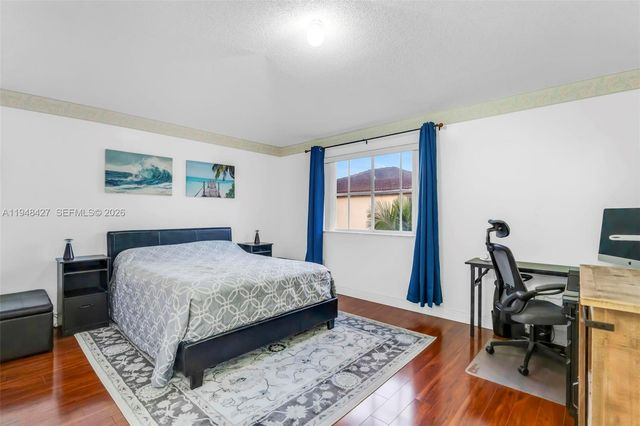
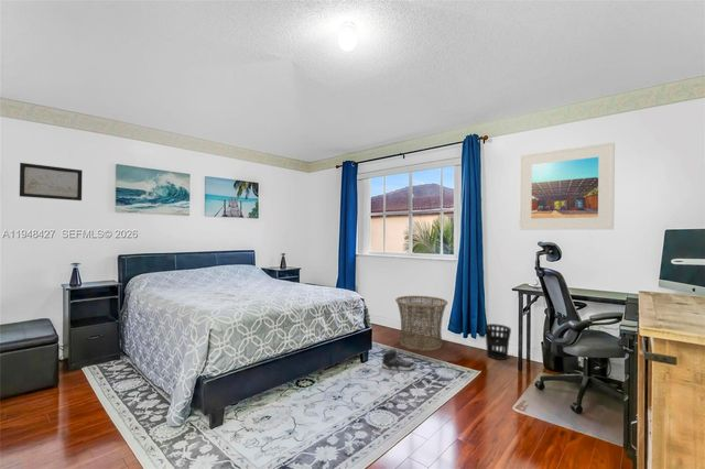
+ basket (421, 321)
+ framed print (563, 189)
+ wall art (52, 182)
+ wastebasket (497, 341)
+ sneaker (398, 358)
